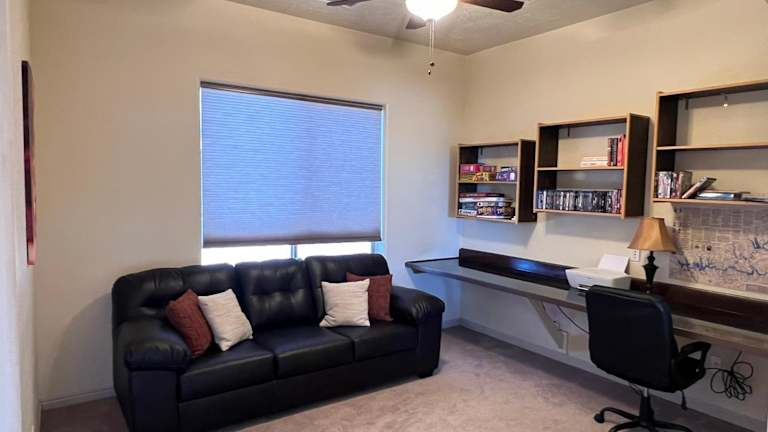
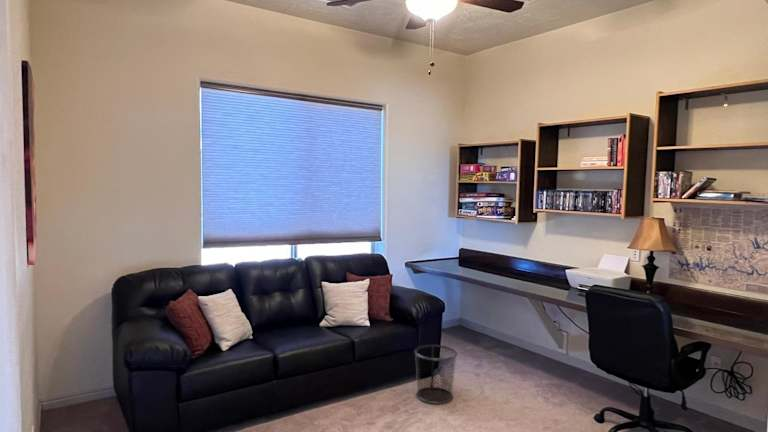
+ waste bin (435, 373)
